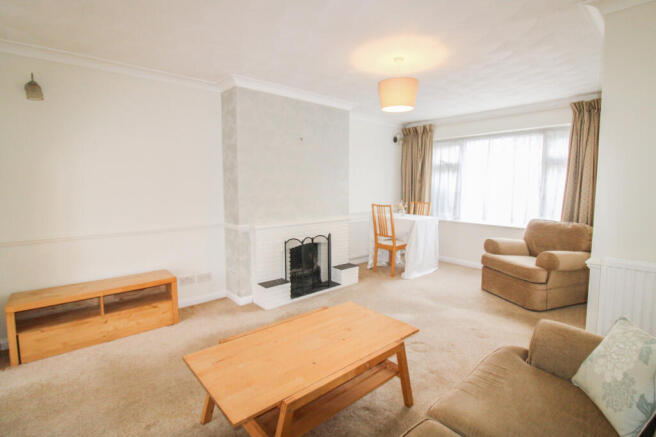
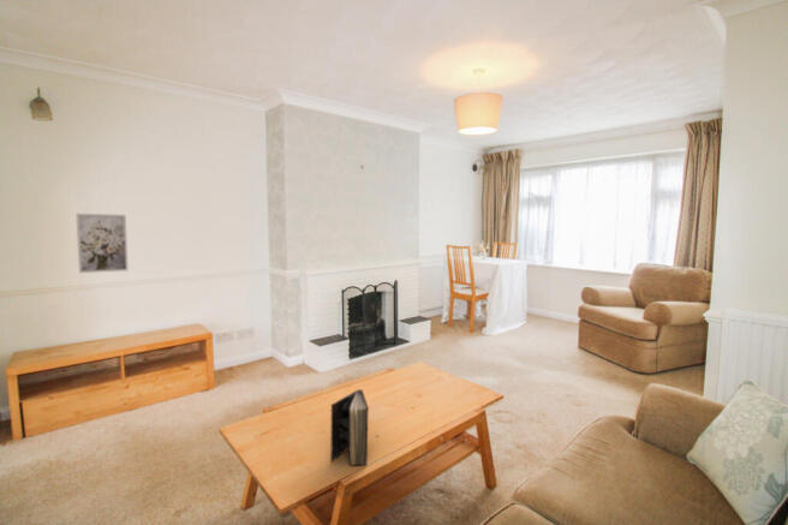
+ book (356, 425)
+ wall art (102, 243)
